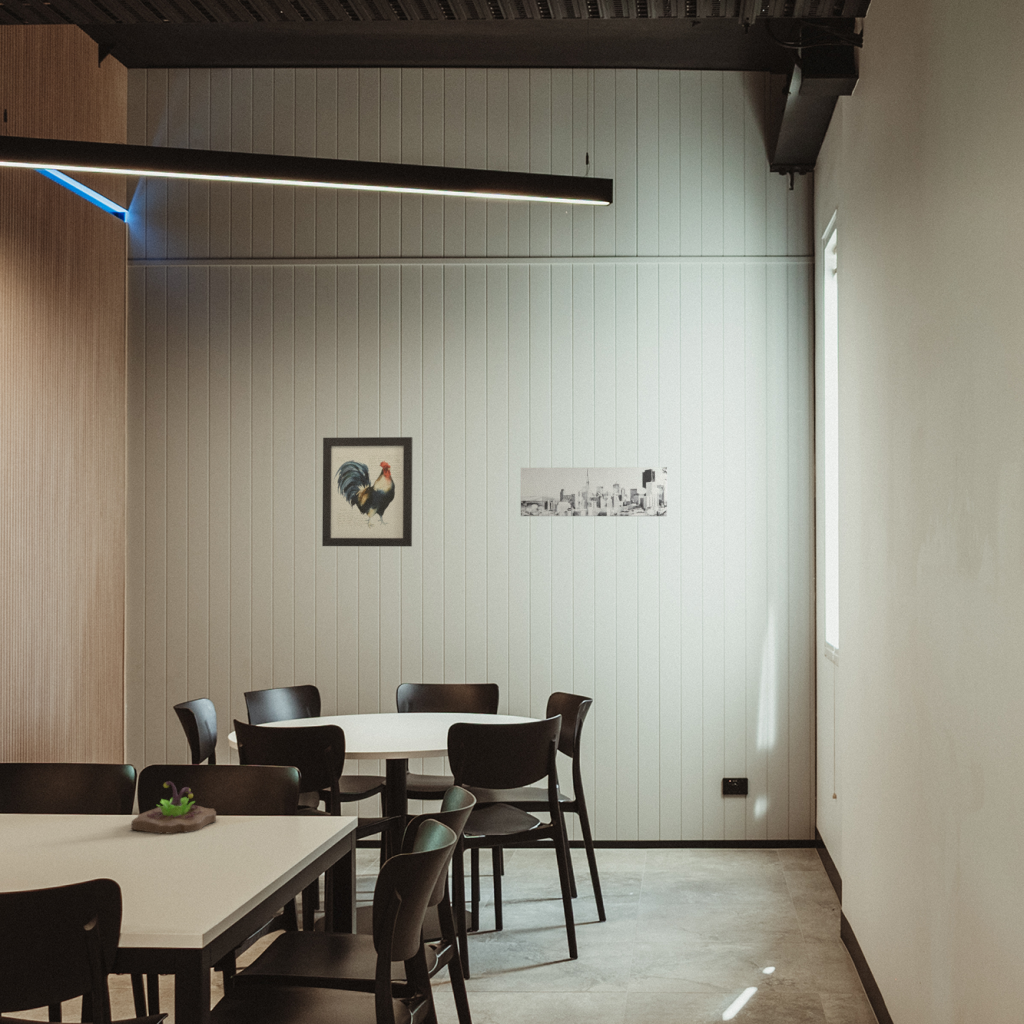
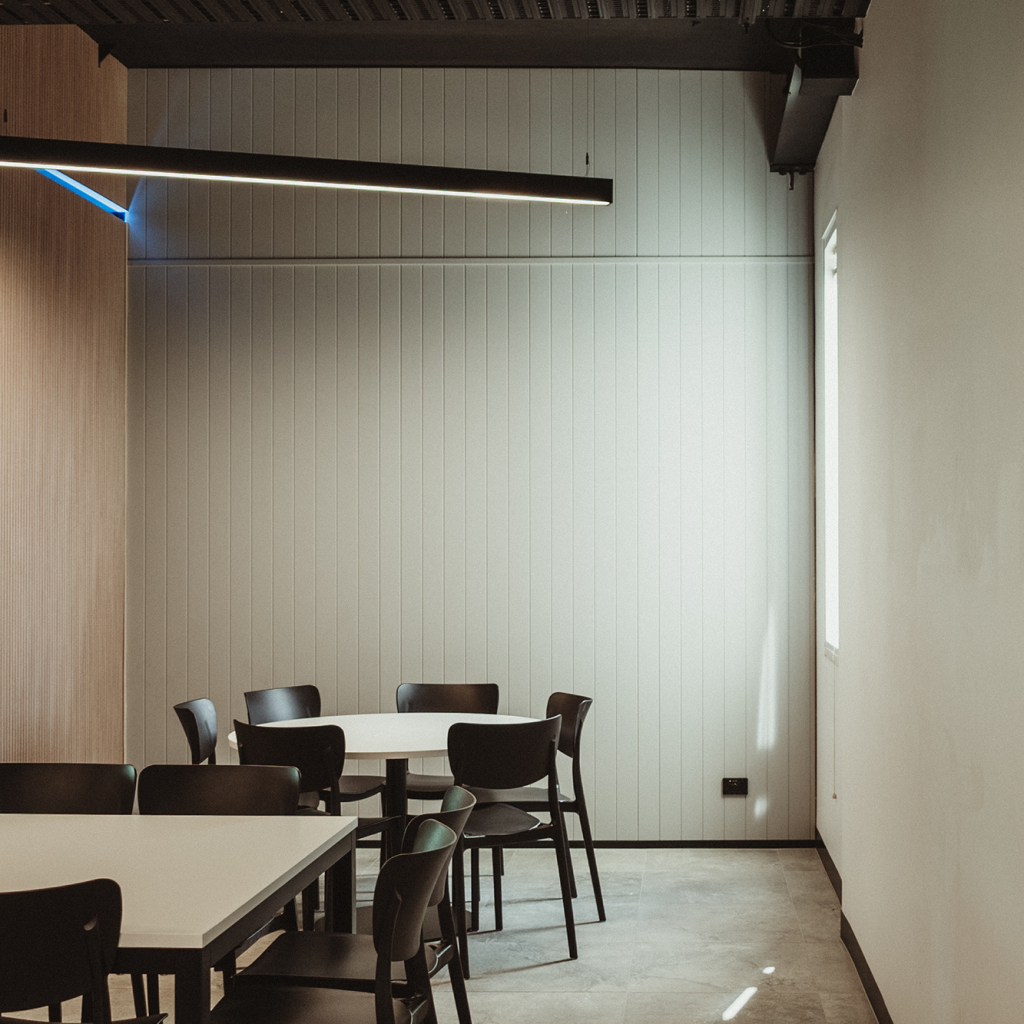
- succulent planter (174, 802)
- wall art (367, 491)
- wall art (593, 491)
